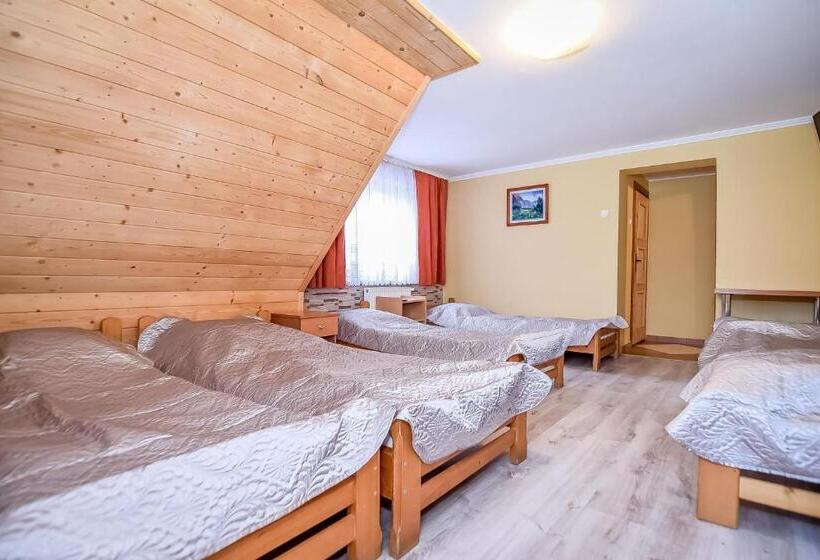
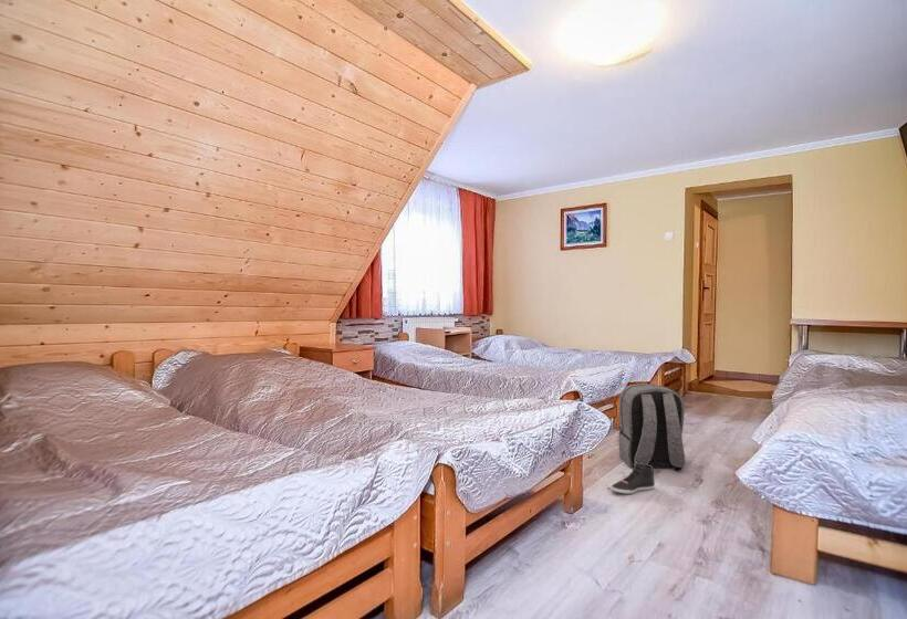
+ backpack (651, 424)
+ sneaker (632, 476)
